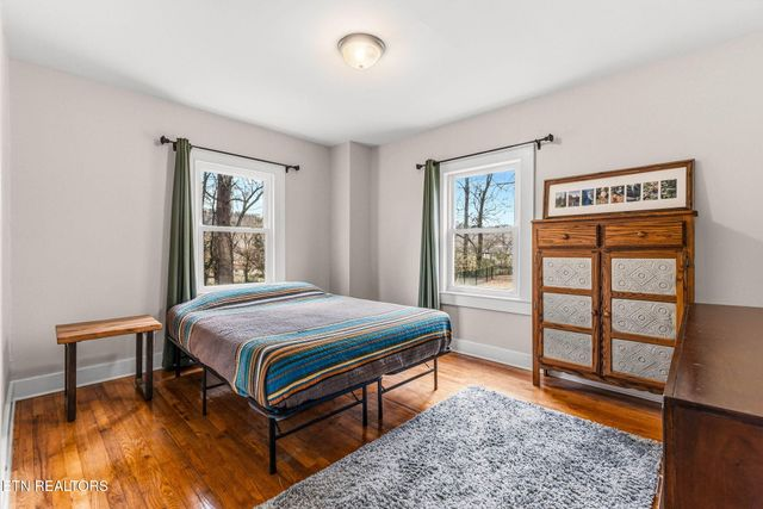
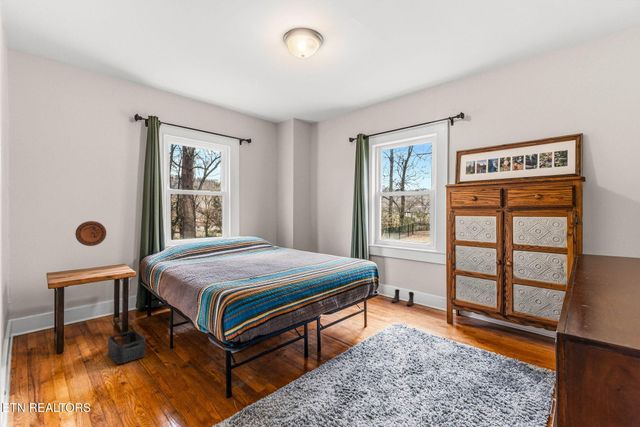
+ storage bin (126, 346)
+ boots (398, 297)
+ decorative plate (91, 233)
